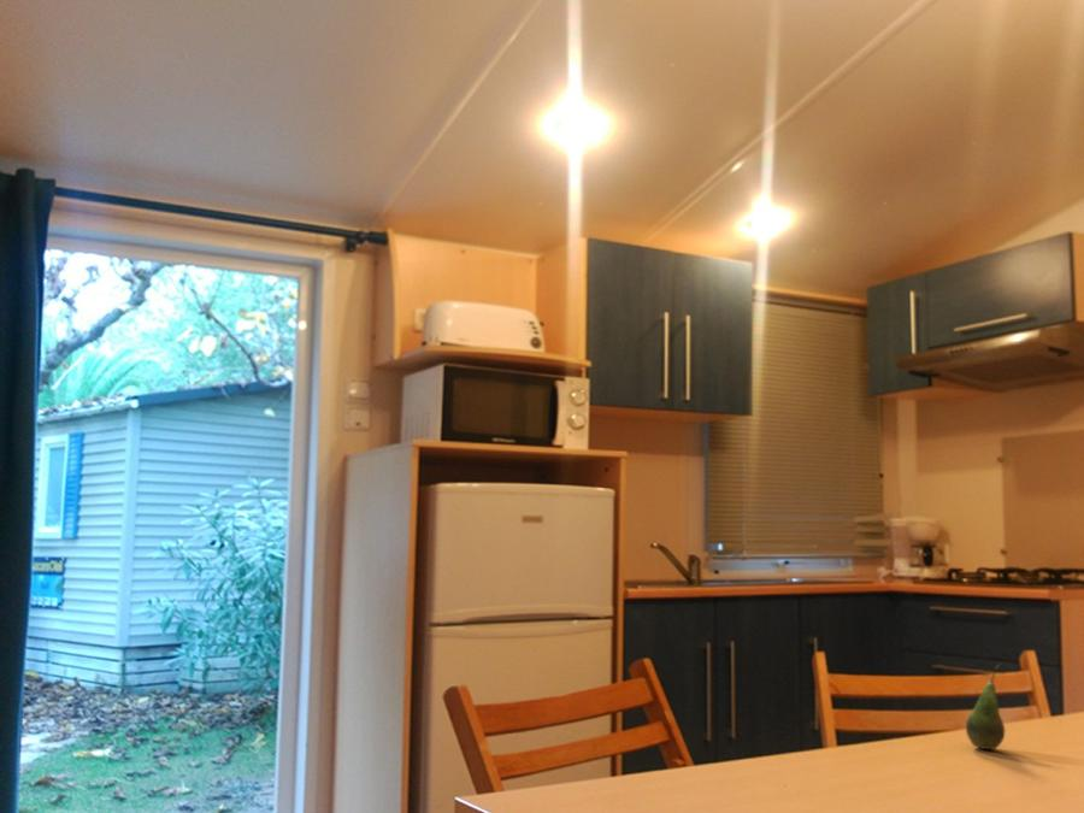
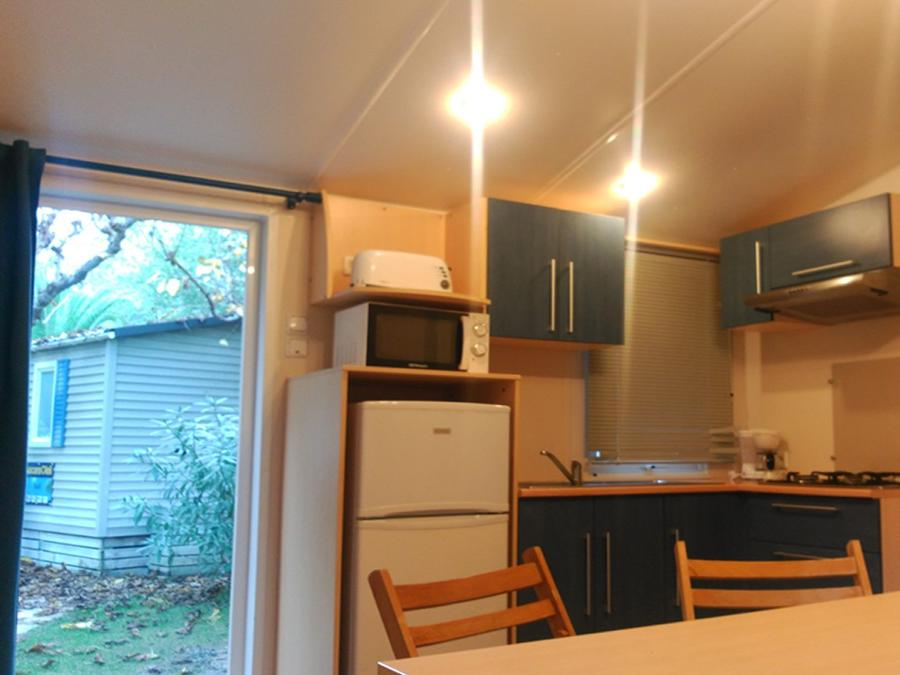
- fruit (984, 706)
